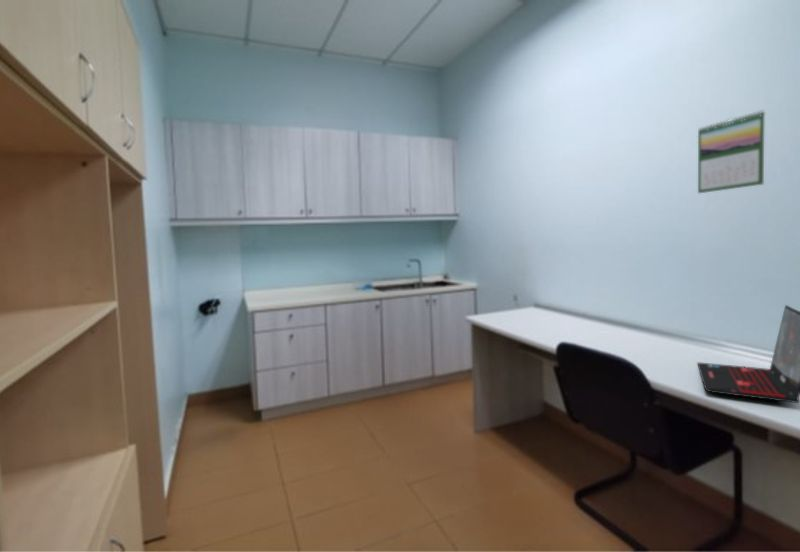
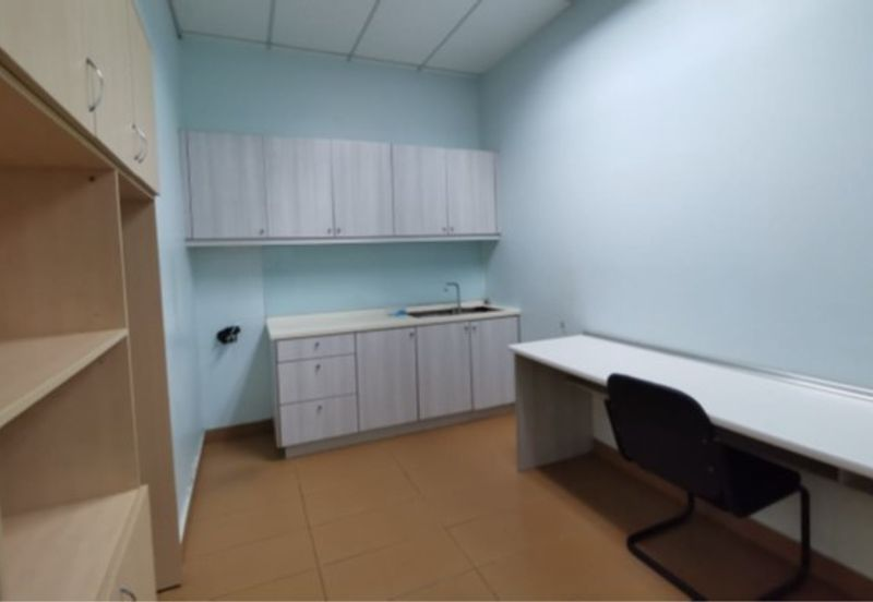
- calendar (729, 153)
- laptop (742, 366)
